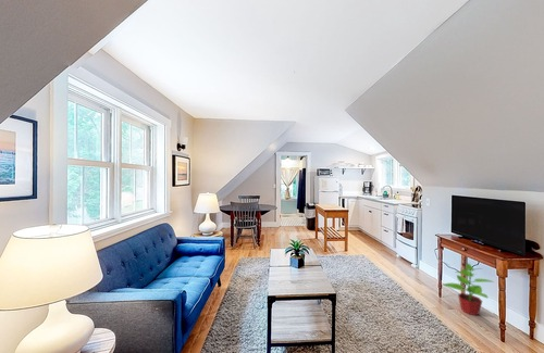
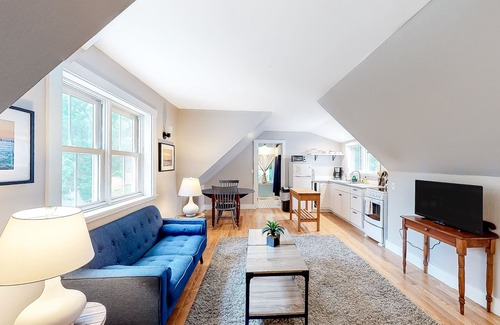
- potted plant (471, 288)
